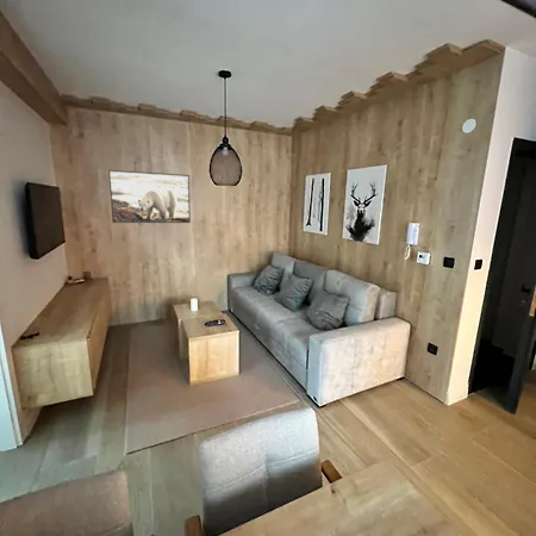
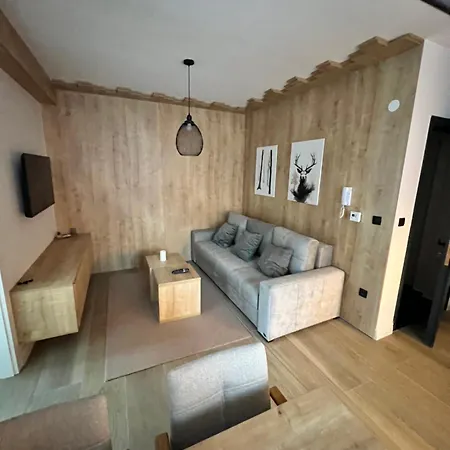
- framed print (151, 198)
